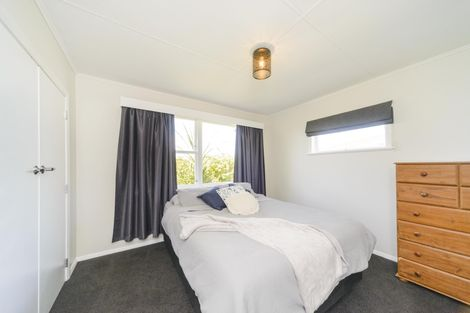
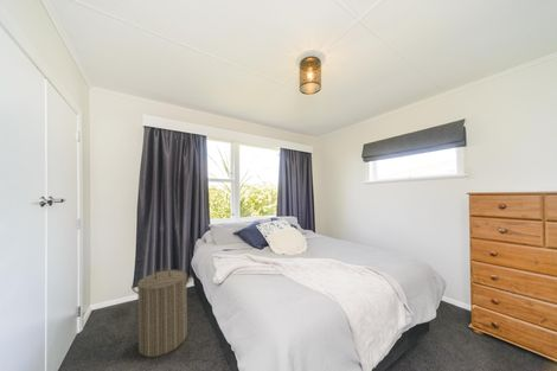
+ laundry hamper (164, 303)
